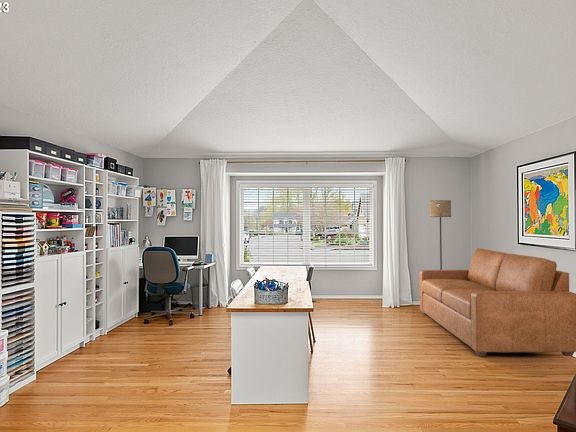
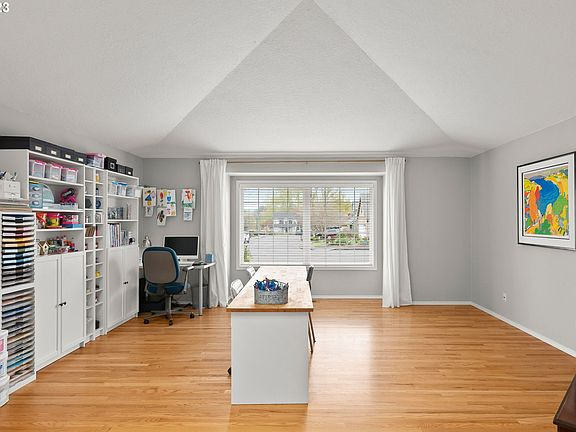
- floor lamp (440, 253)
- sofa (482, 291)
